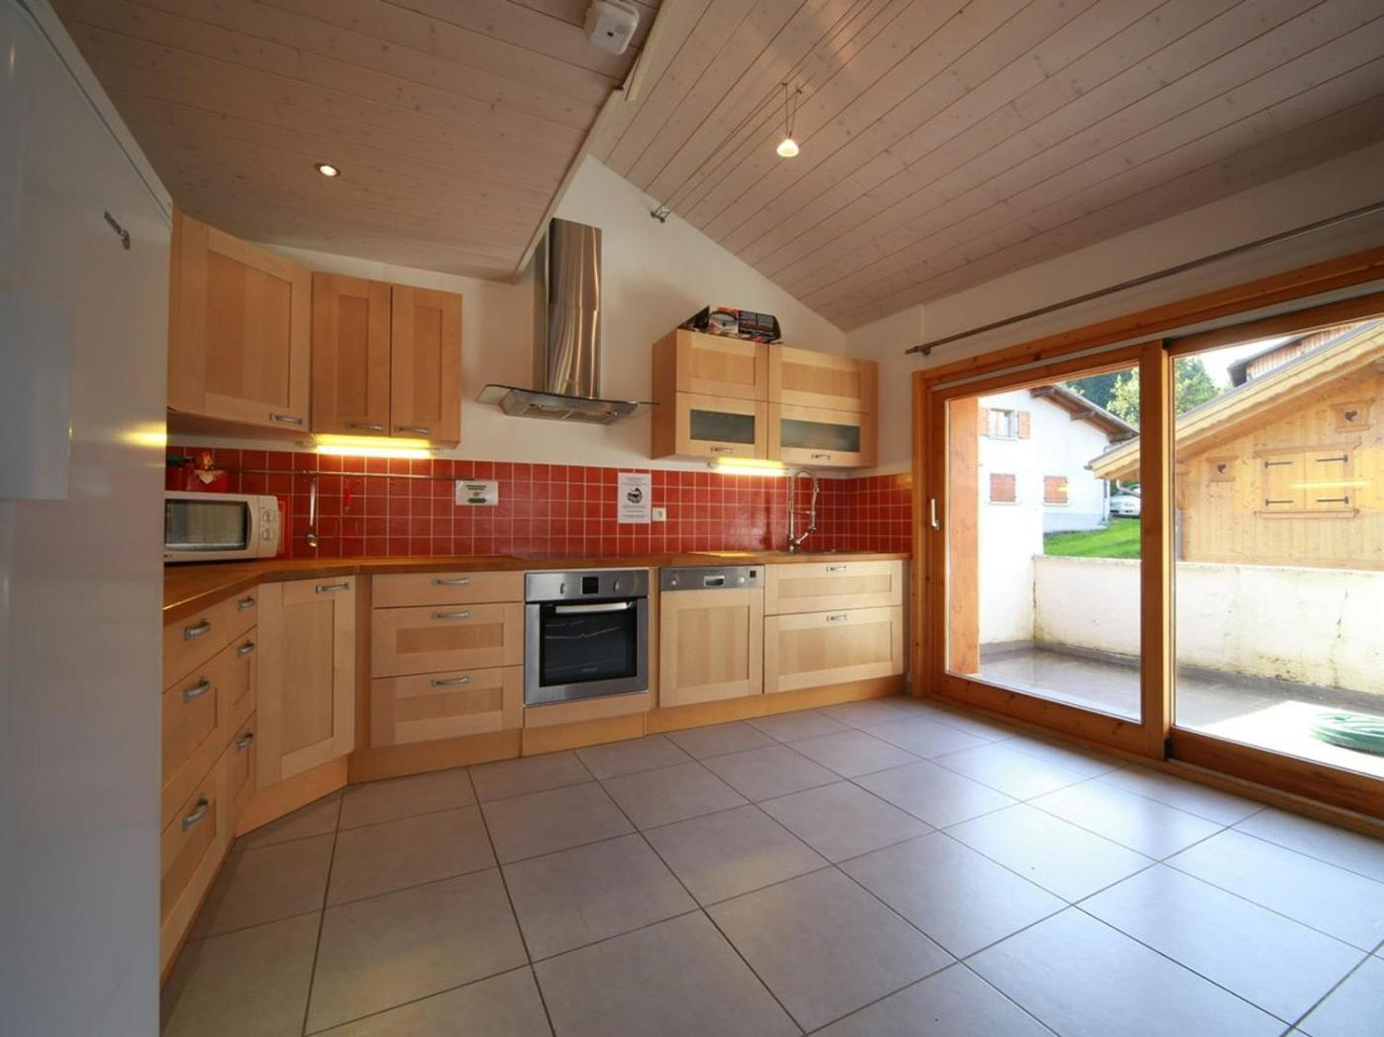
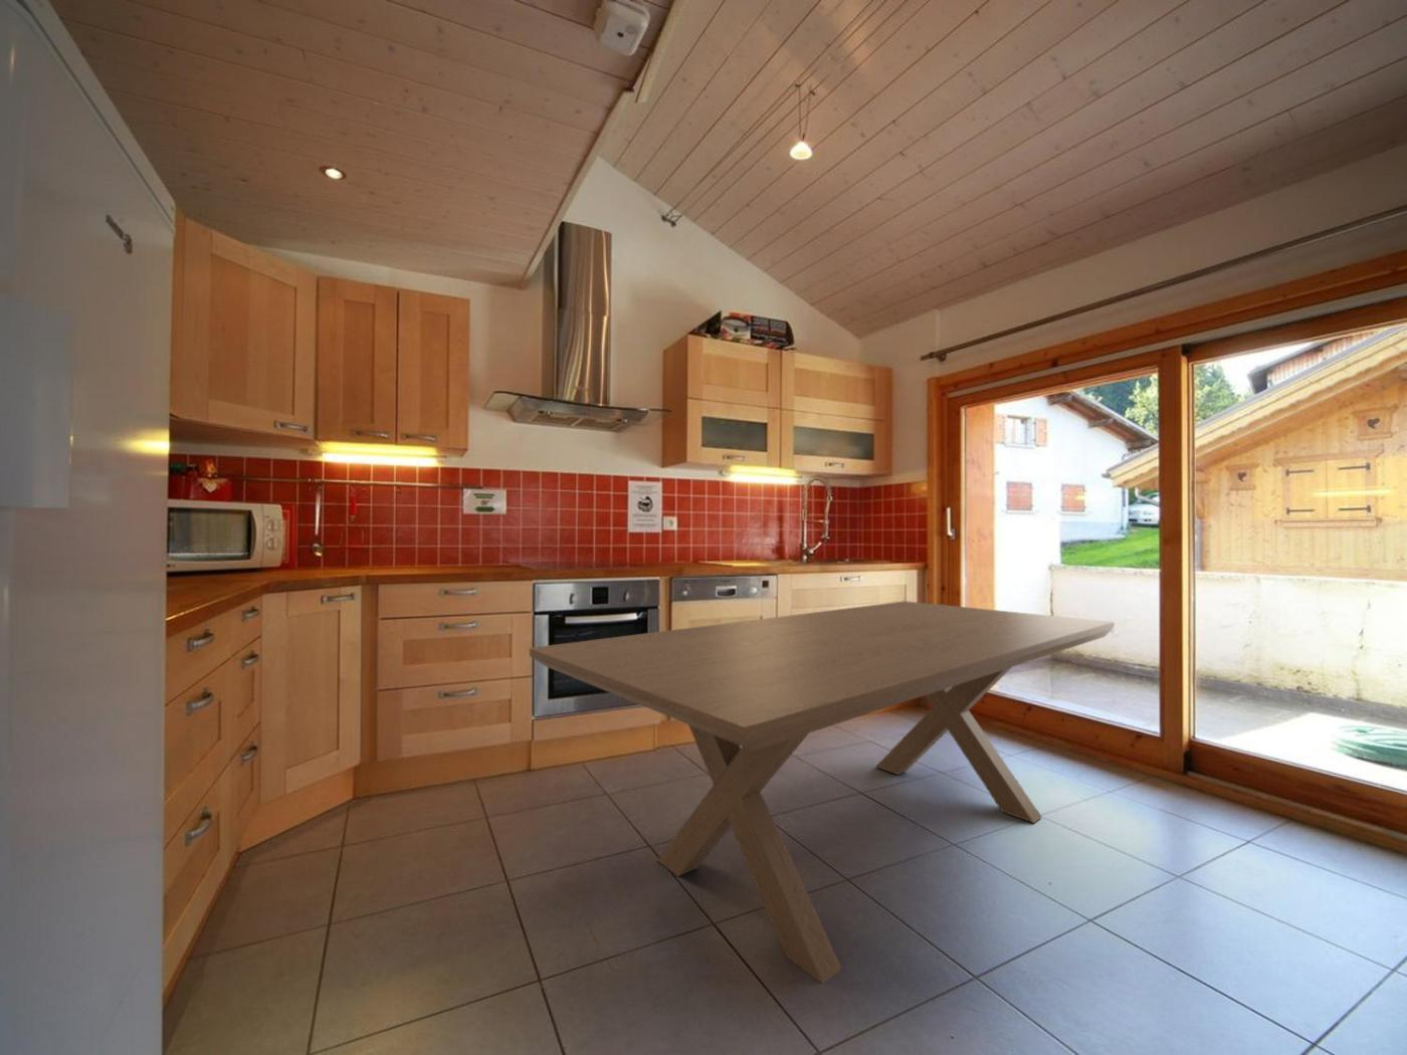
+ dining table (857, 716)
